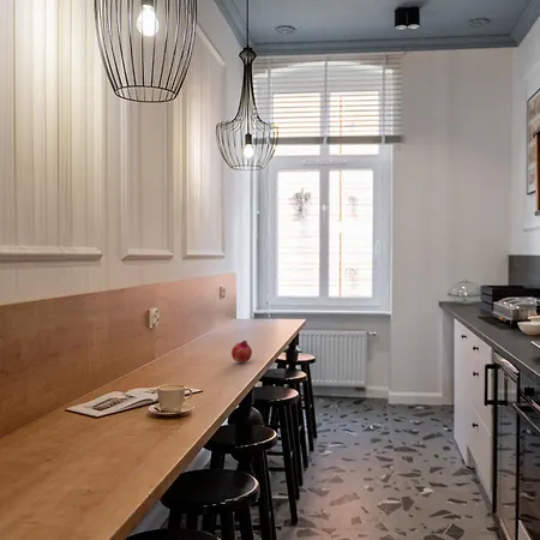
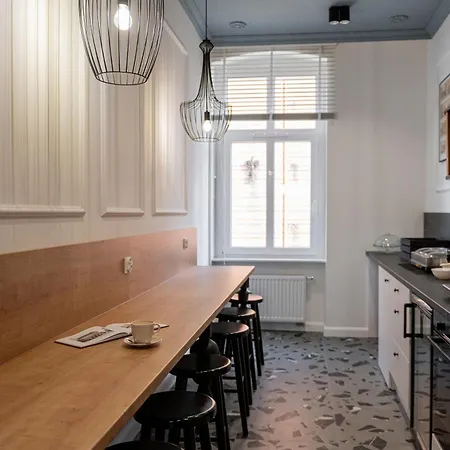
- fruit (241, 350)
